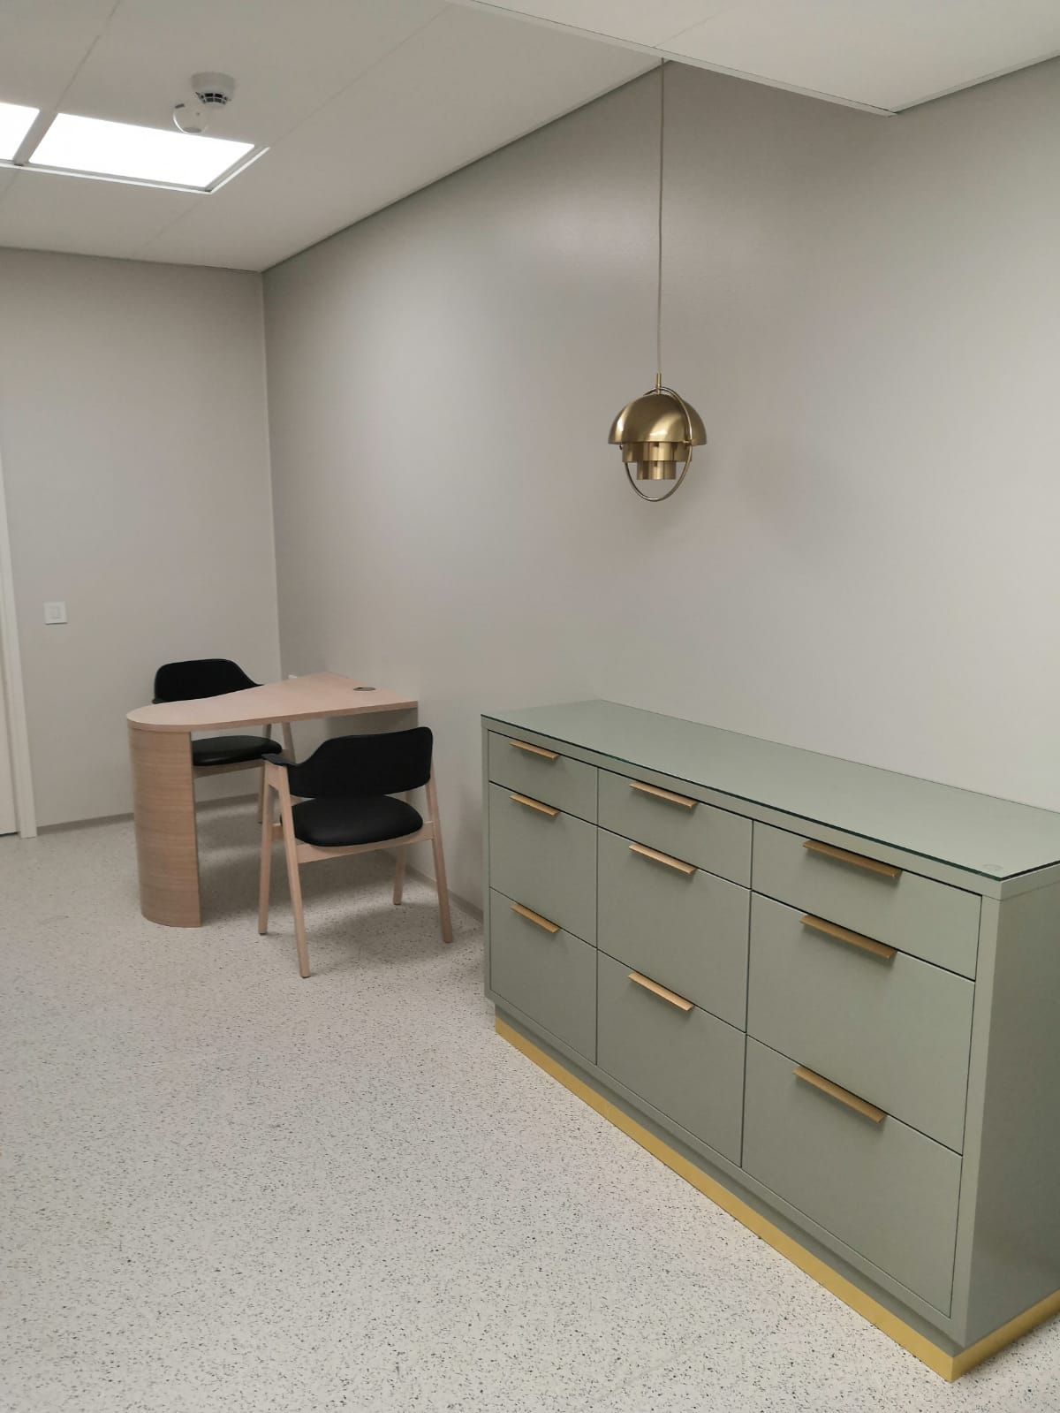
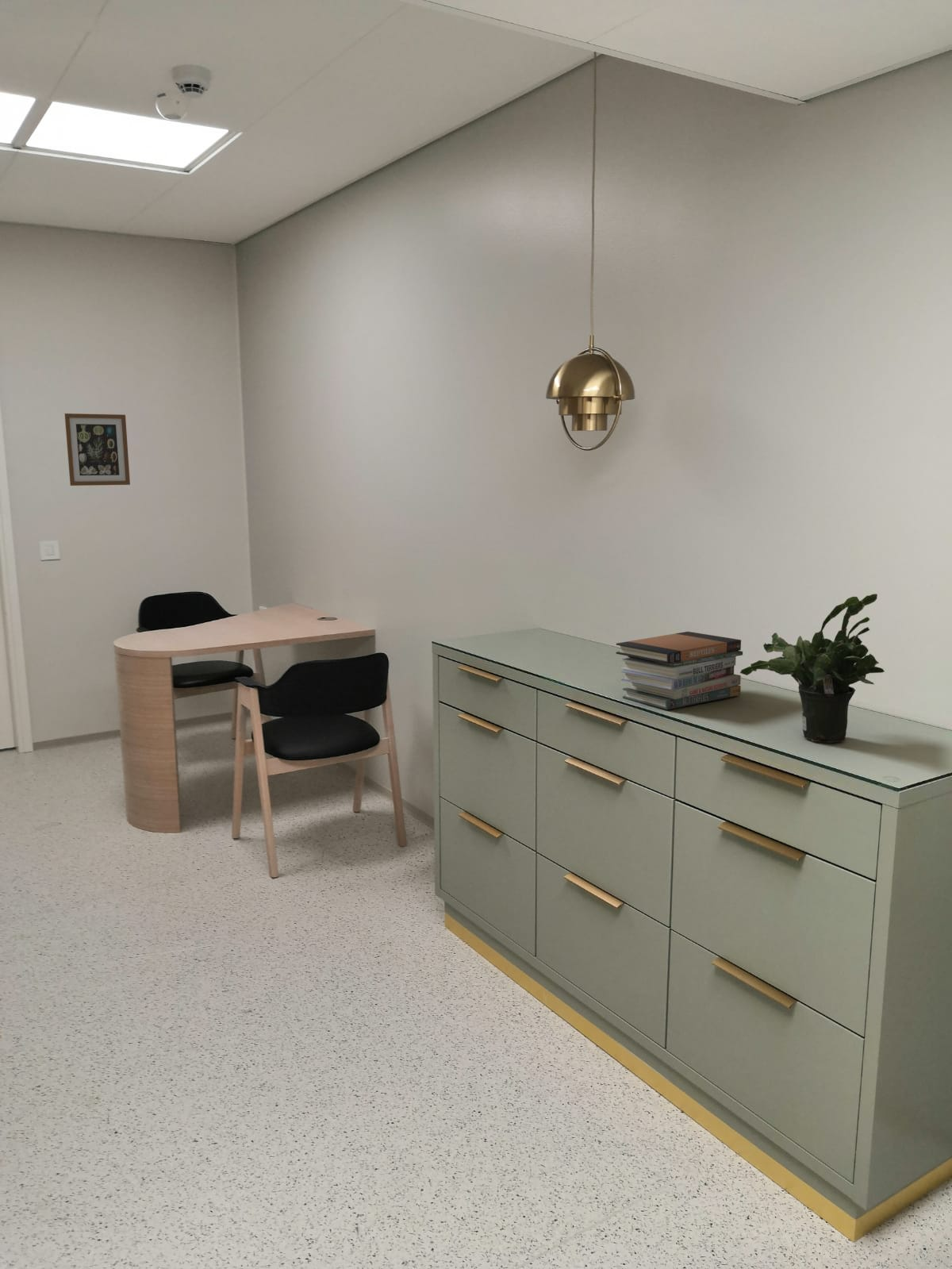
+ book stack (679, 669)
+ wall art (98, 449)
+ potted plant (821, 664)
